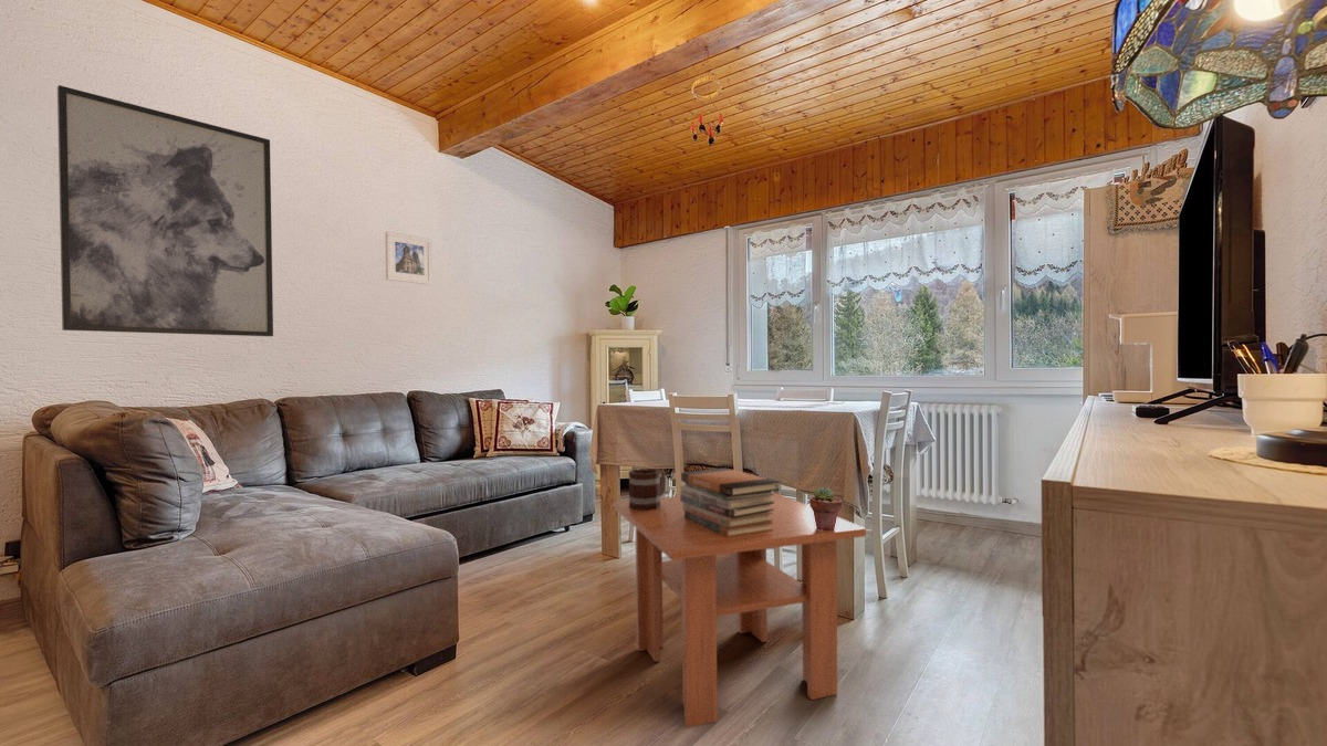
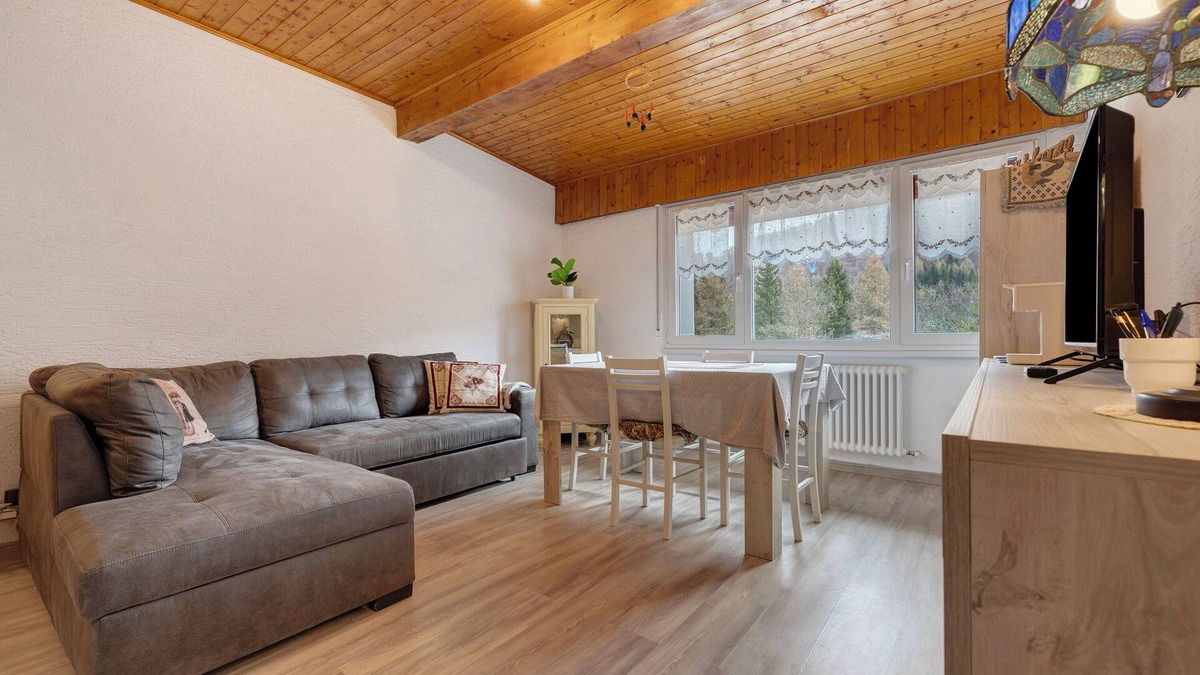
- wall art (176, 224)
- coffee table (728, 591)
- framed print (409, 259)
- potted succulent (825, 506)
- book stack (727, 498)
- mug (649, 486)
